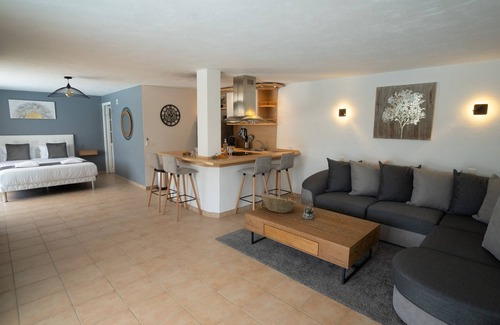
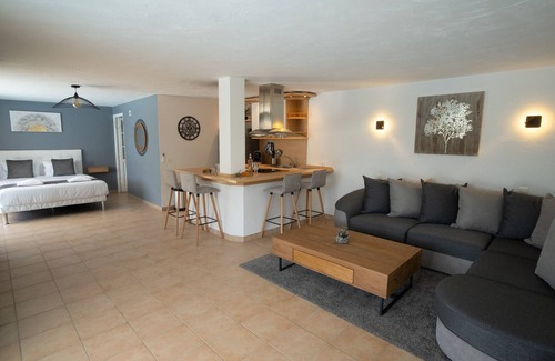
- fruit basket (277, 201)
